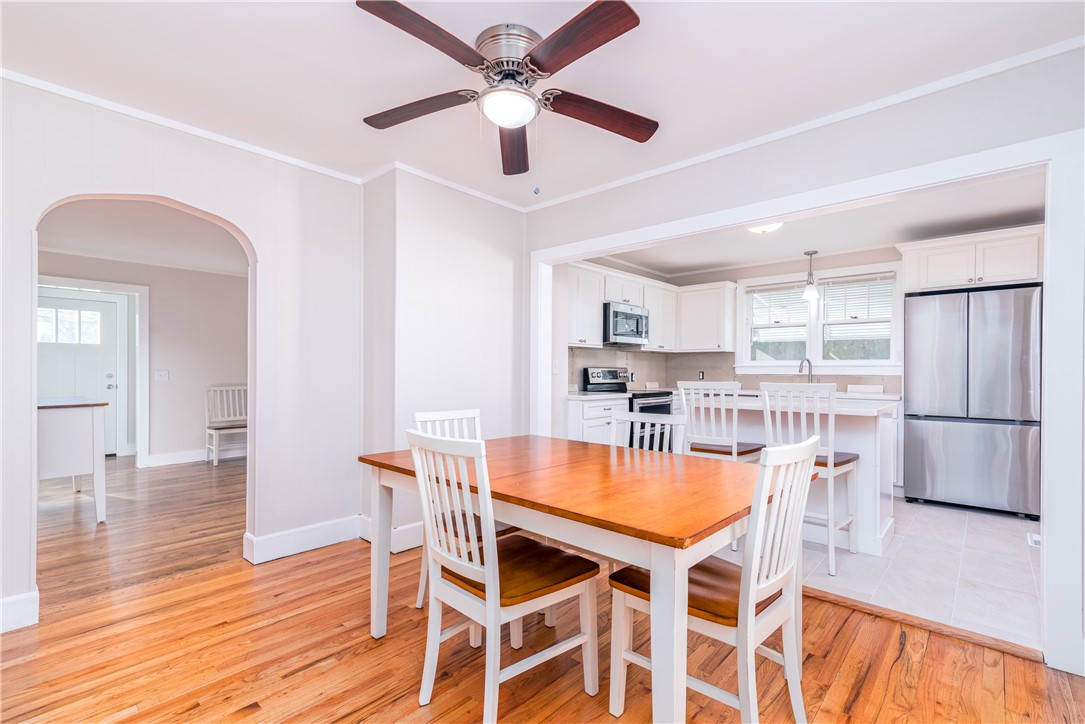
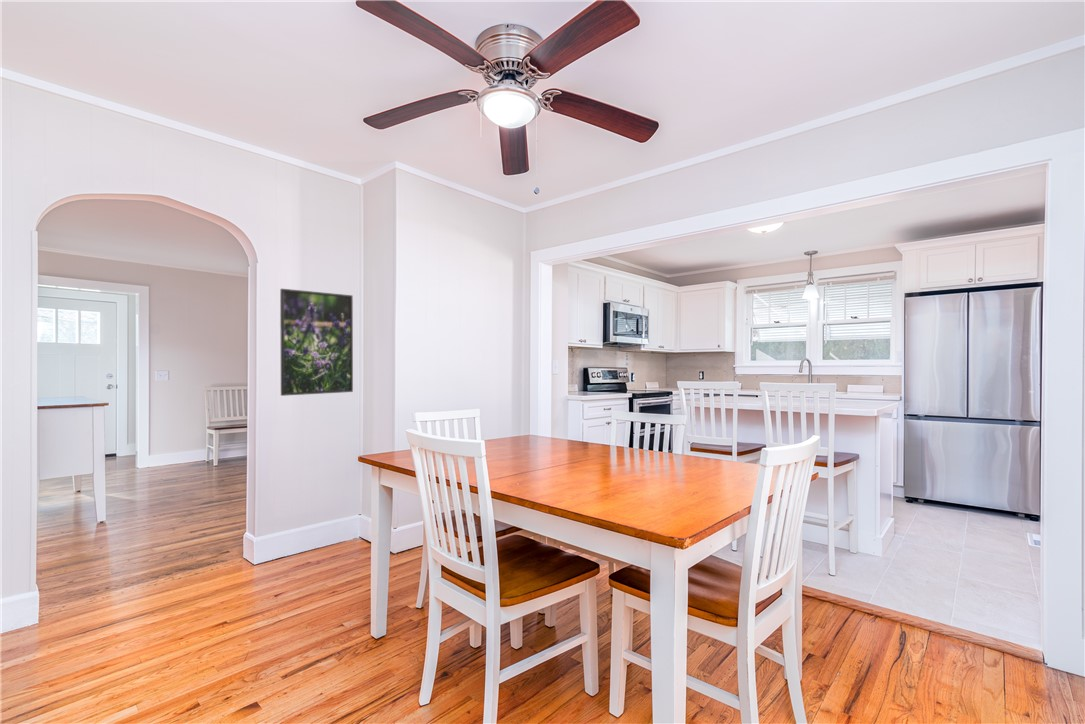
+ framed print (318, 343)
